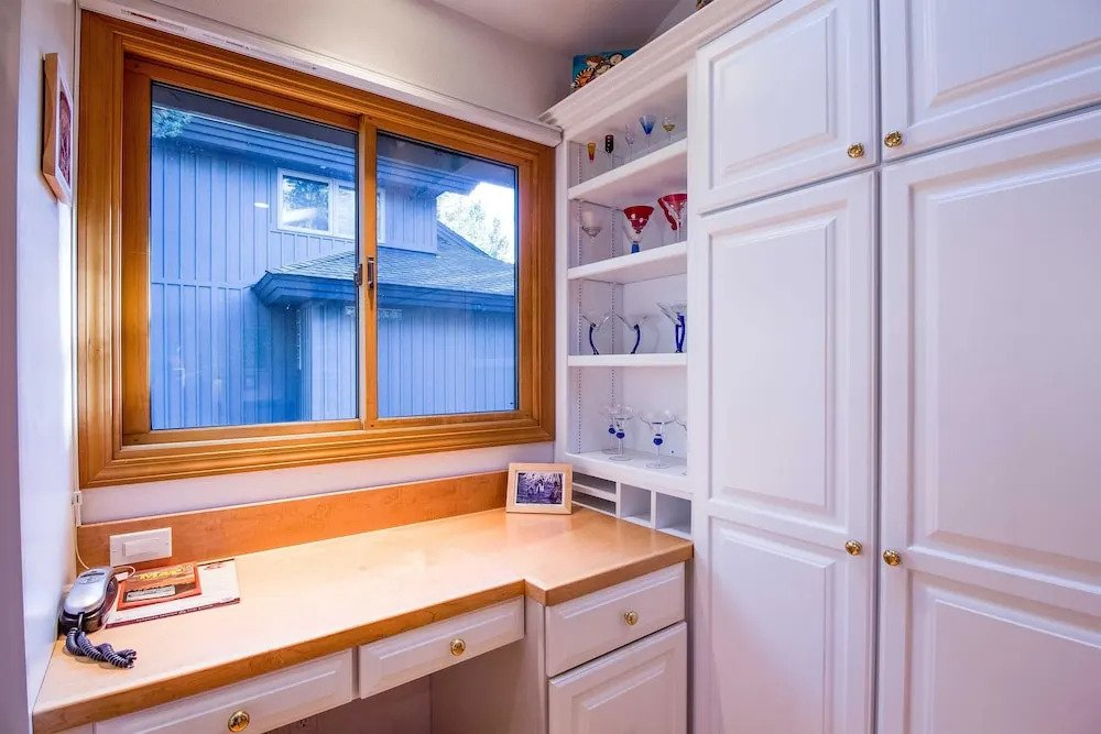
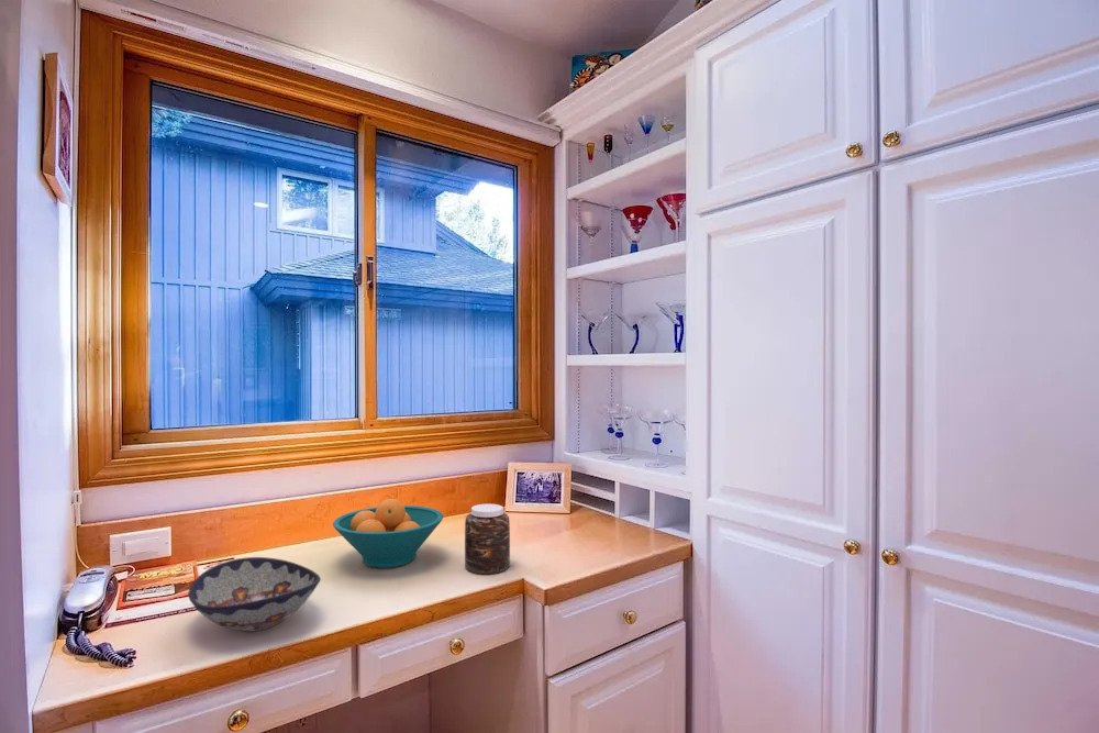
+ fruit bowl (389, 529)
+ decorative bowl (256, 598)
+ jar (487, 536)
